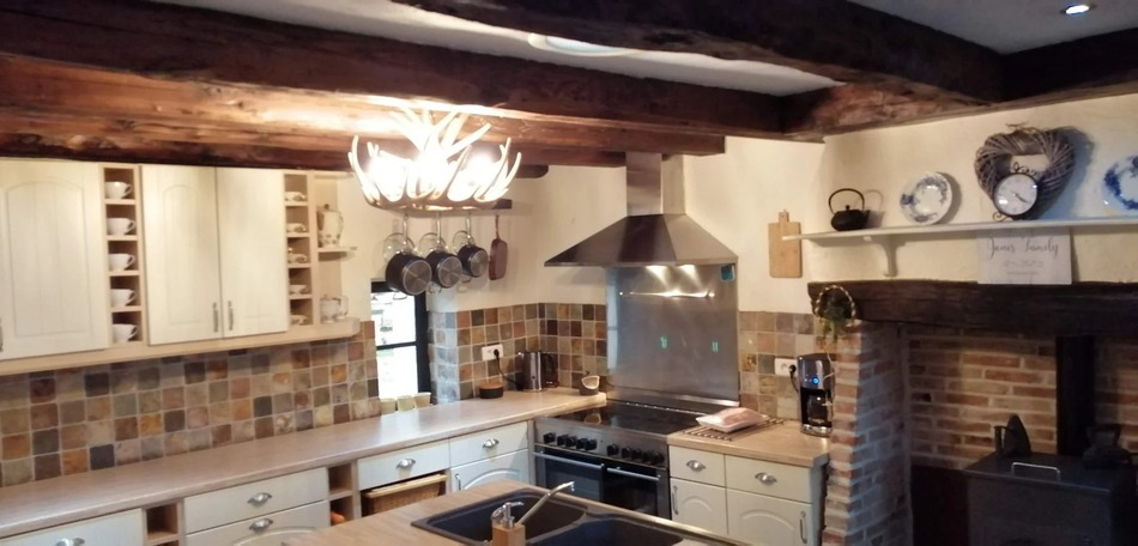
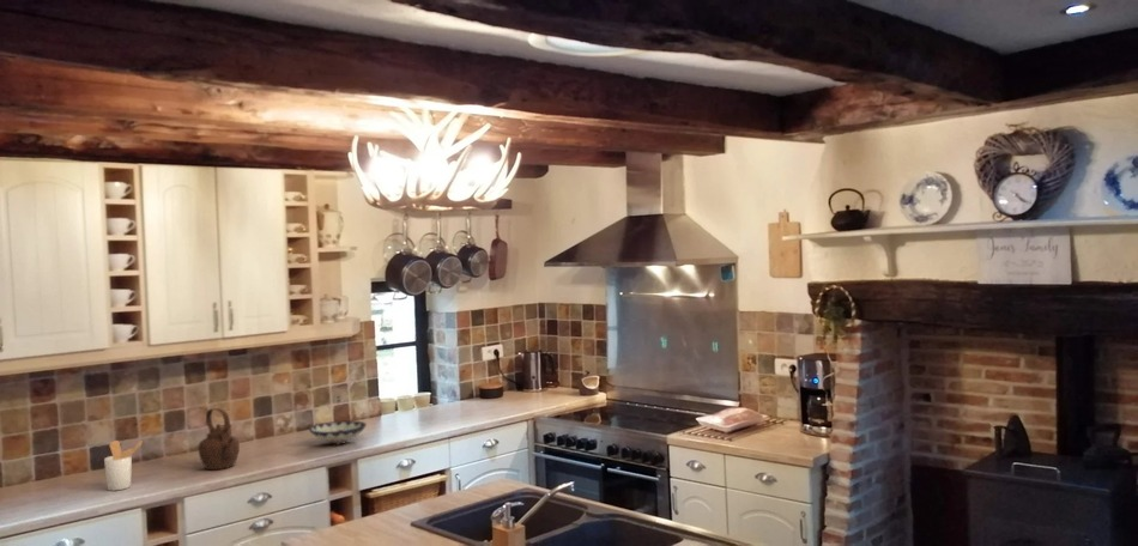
+ utensil holder (125, 463)
+ bowl (338, 433)
+ teapot (220, 438)
